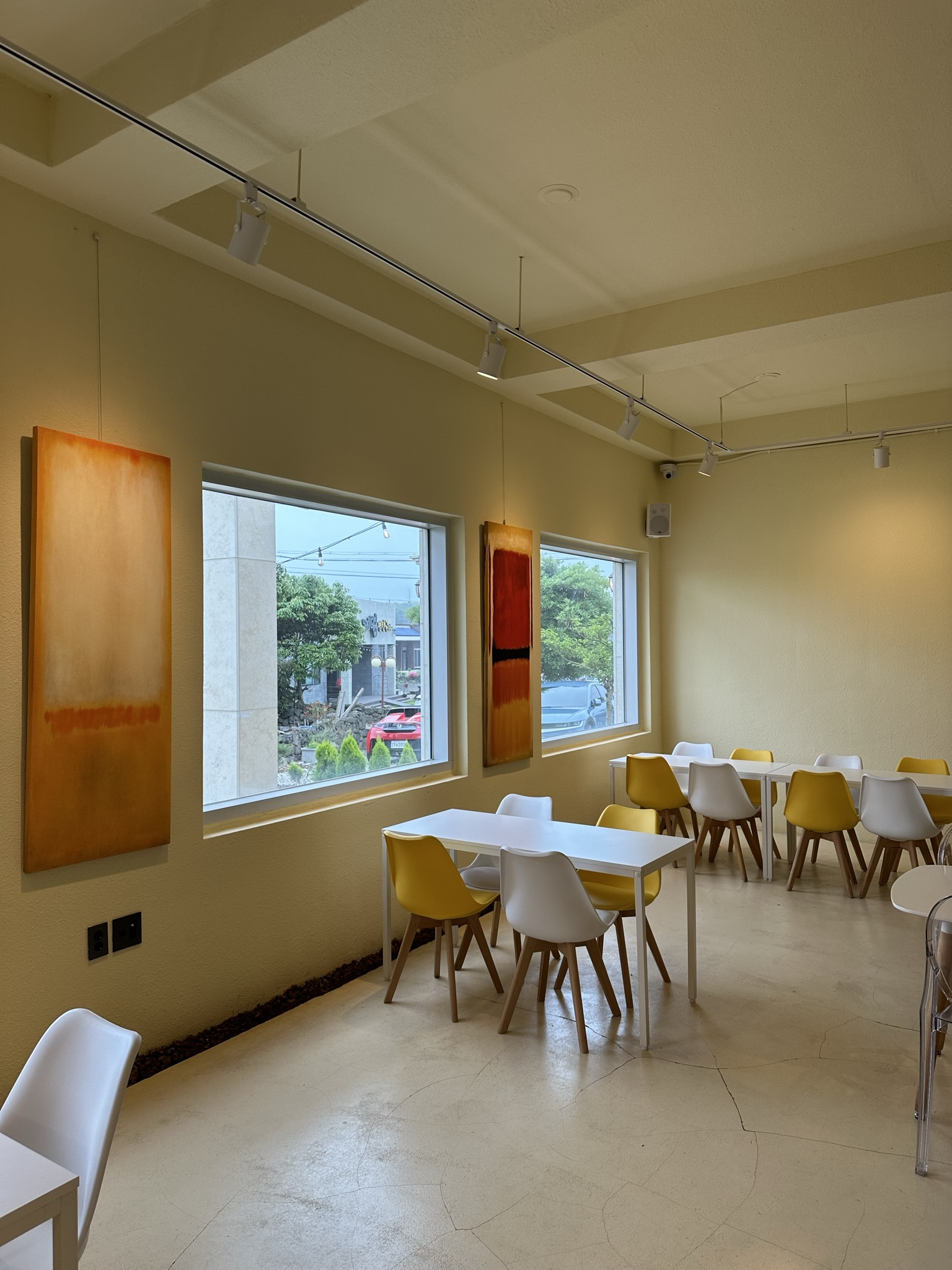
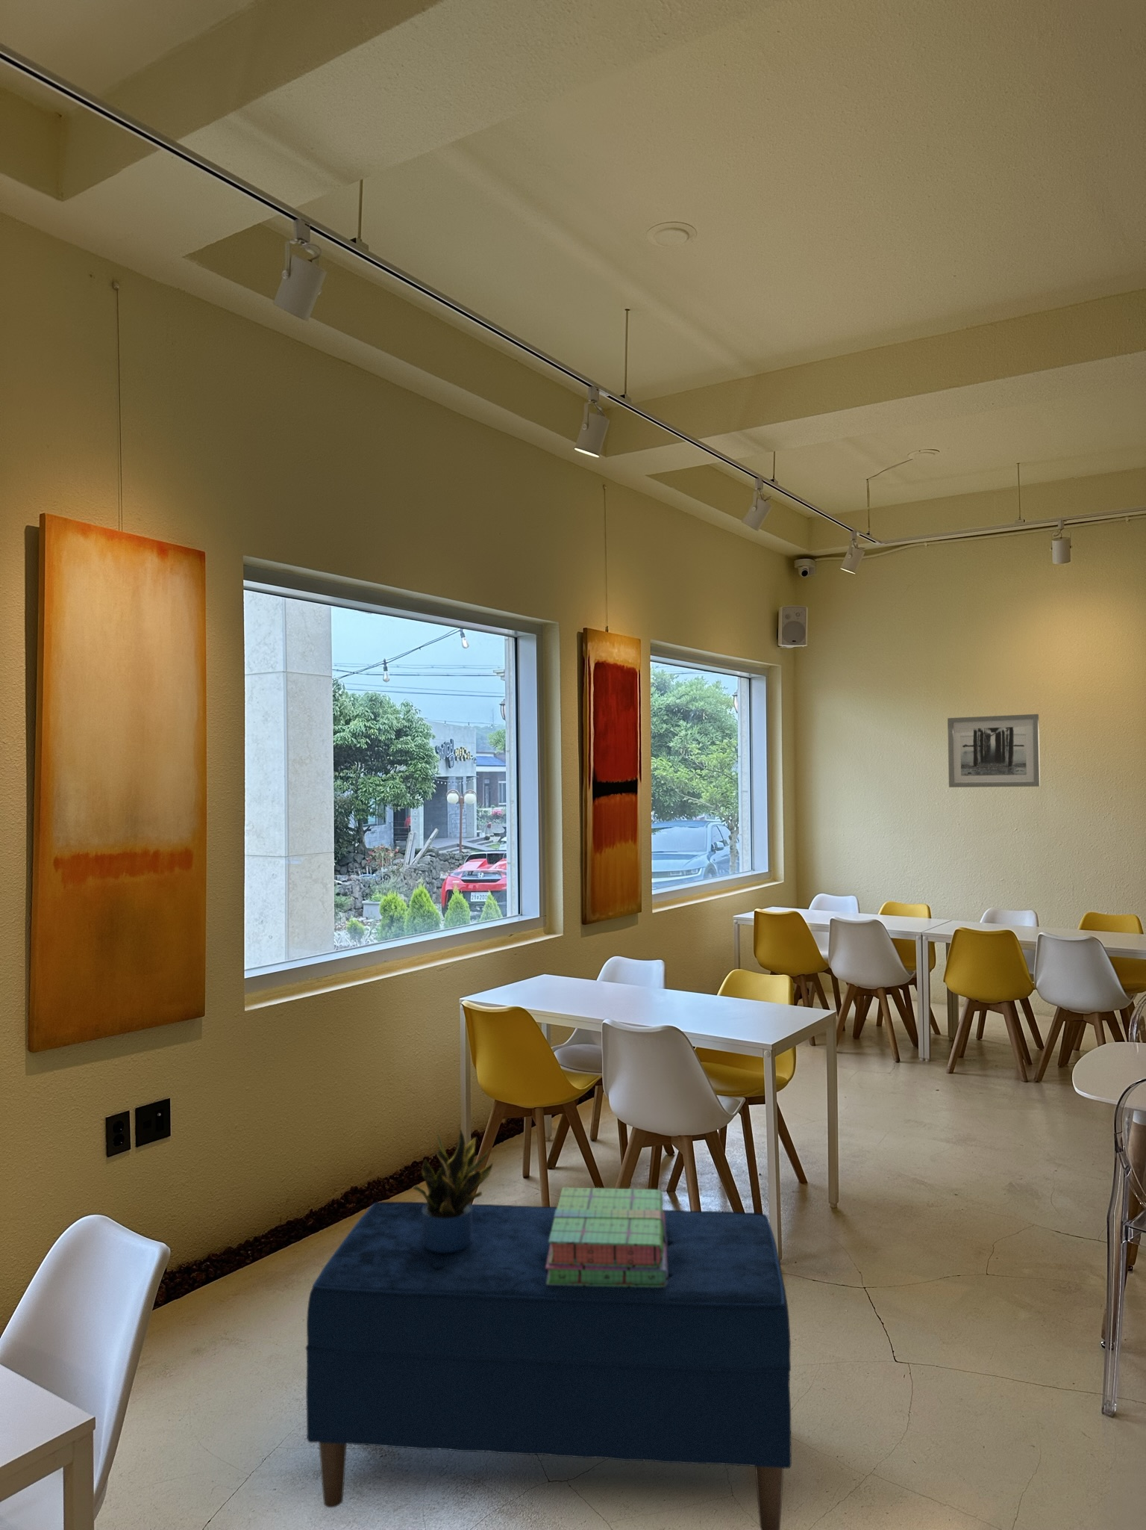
+ bench (556, 1352)
+ wall art (992, 751)
+ stack of books (609, 1232)
+ potted plant (457, 1179)
